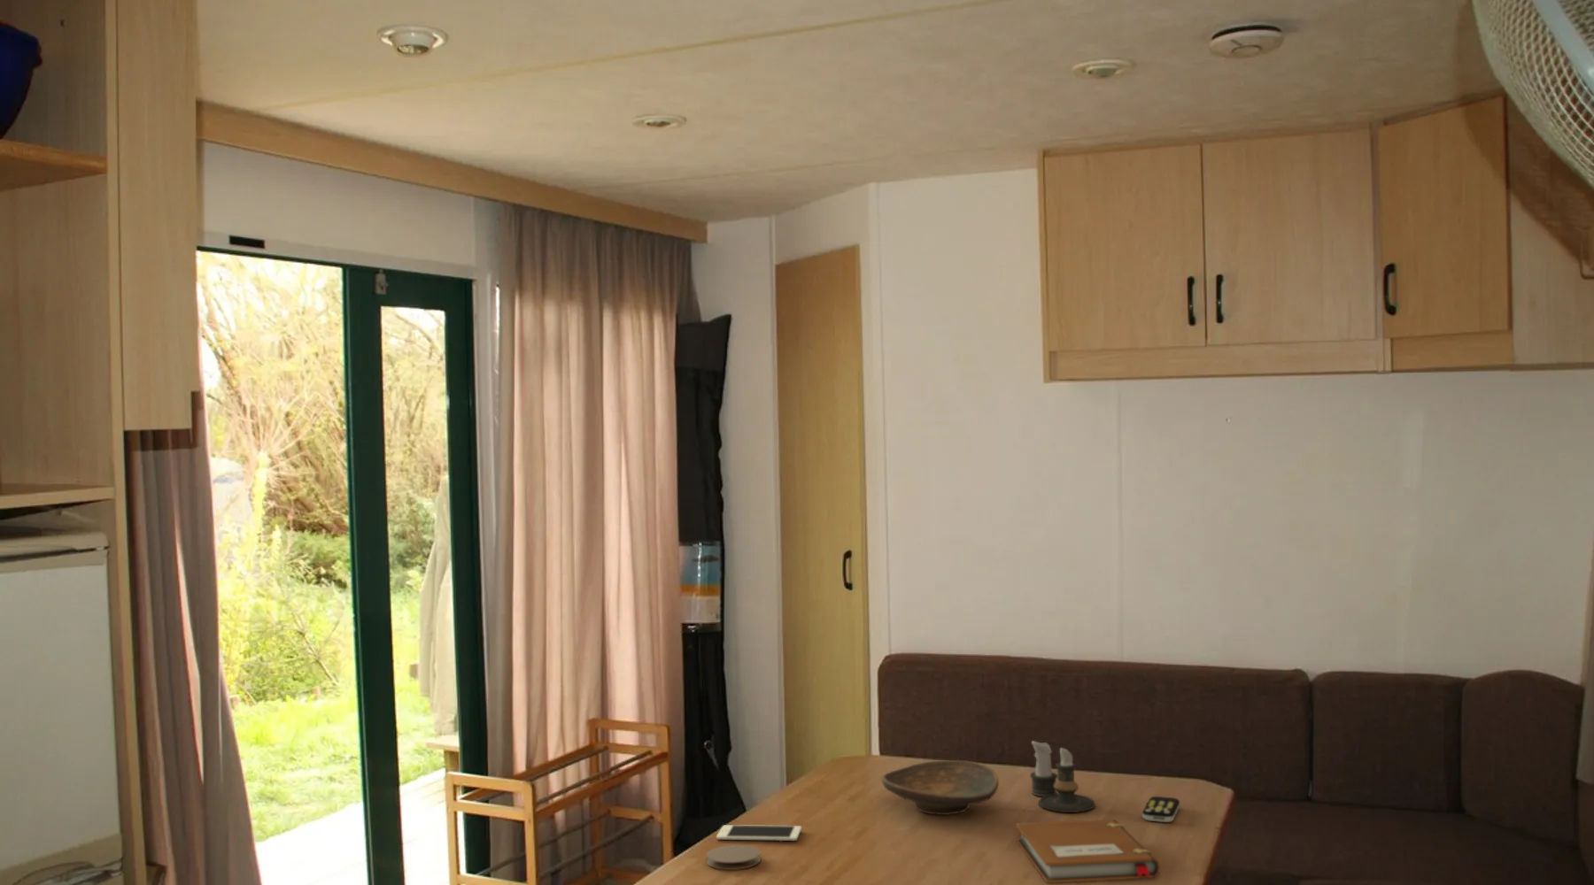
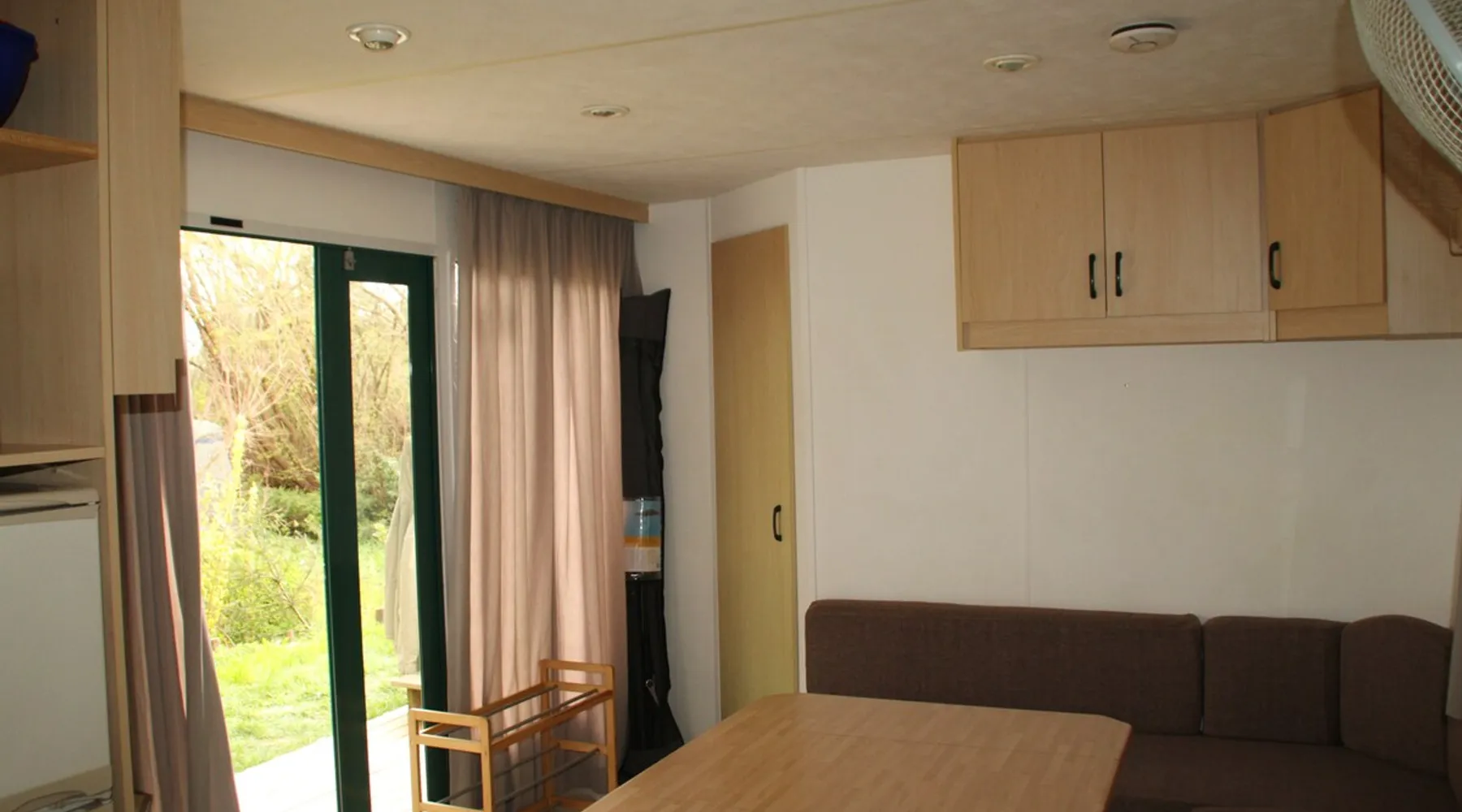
- cell phone (759, 833)
- candle (1059, 772)
- decorative bowl (939, 790)
- remote control (1161, 808)
- coaster (734, 857)
- notebook (1086, 850)
